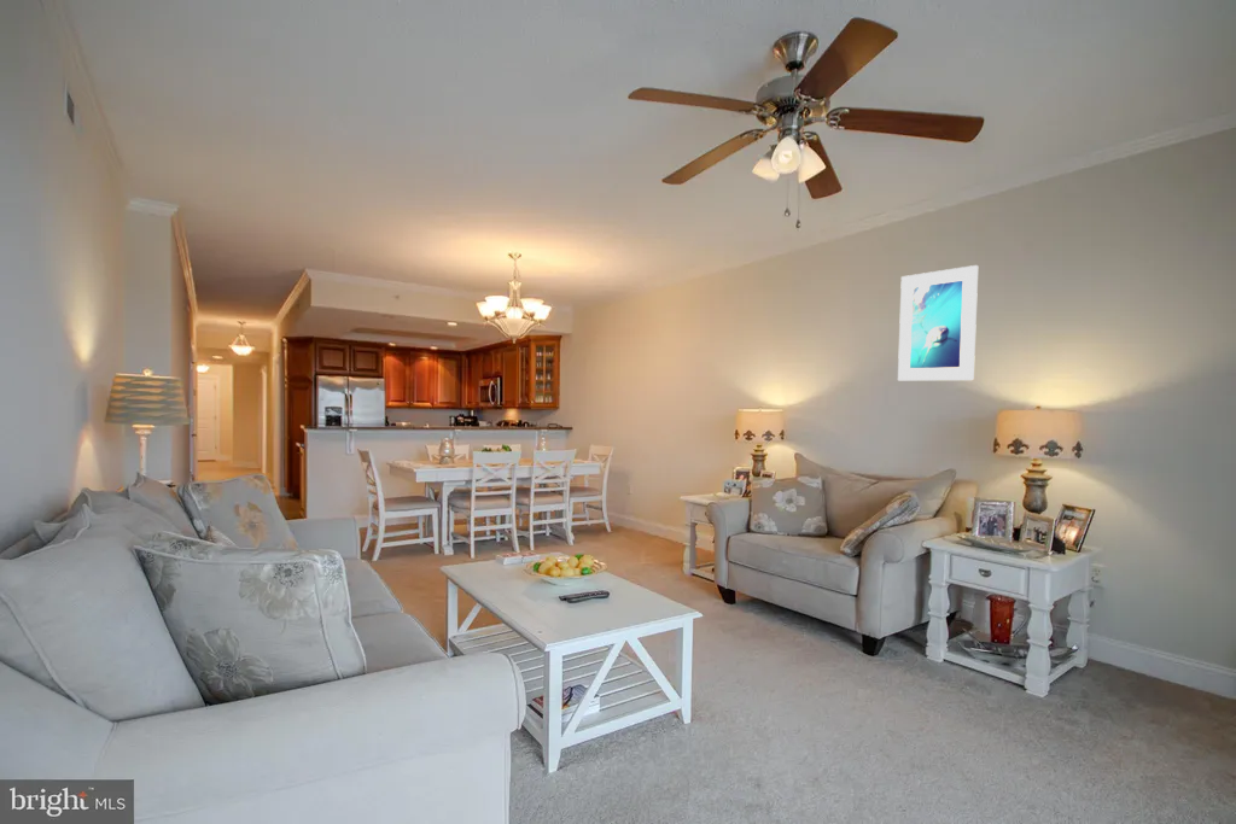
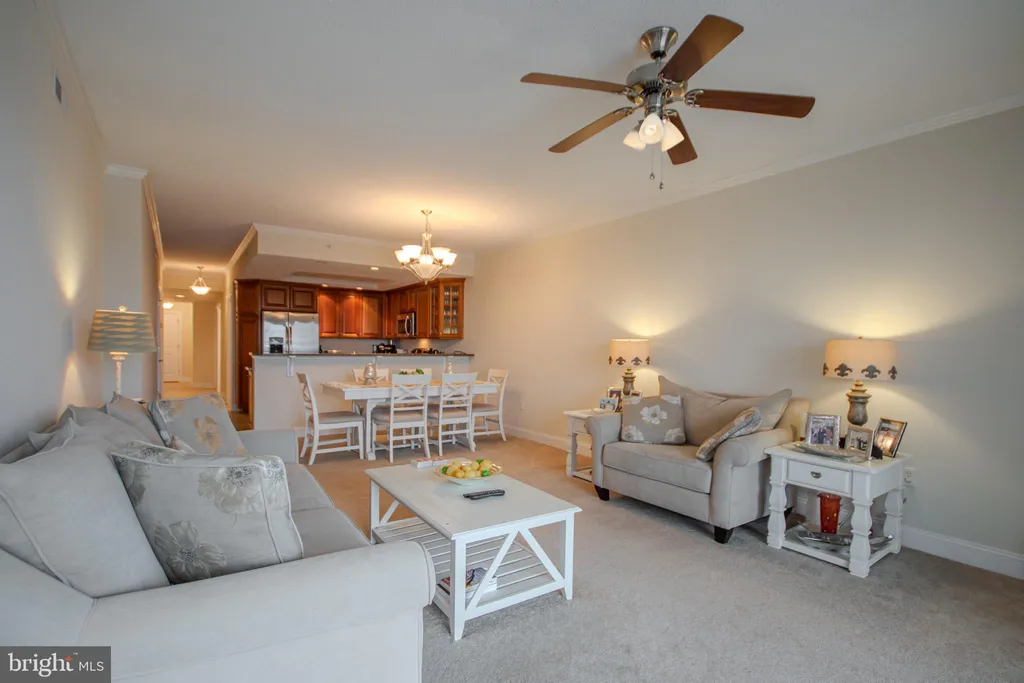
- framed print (935, 326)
